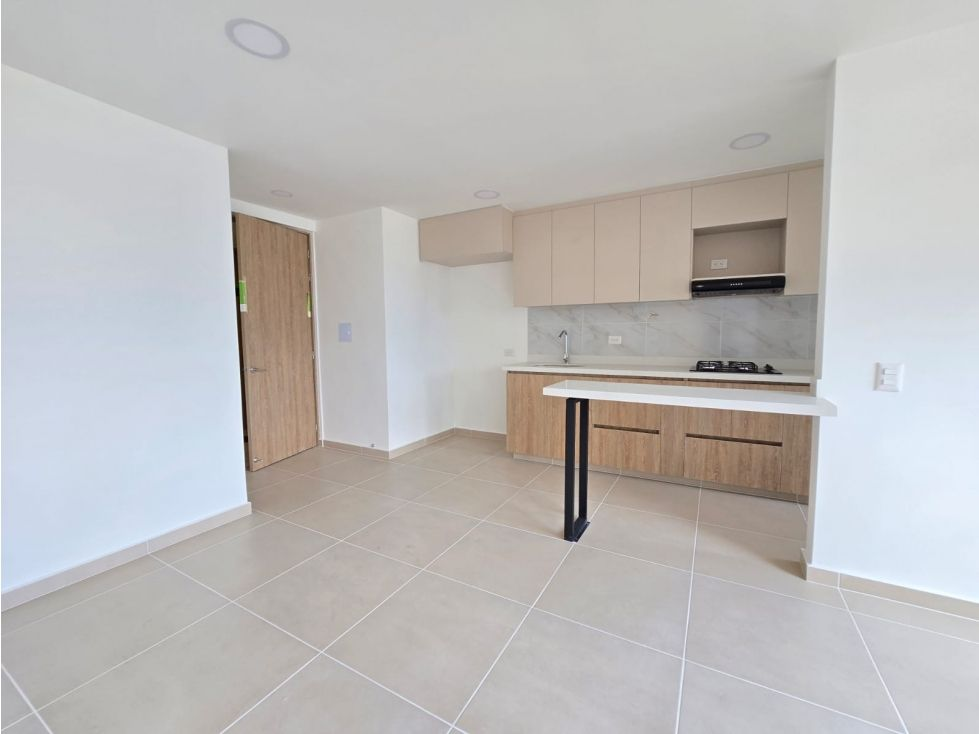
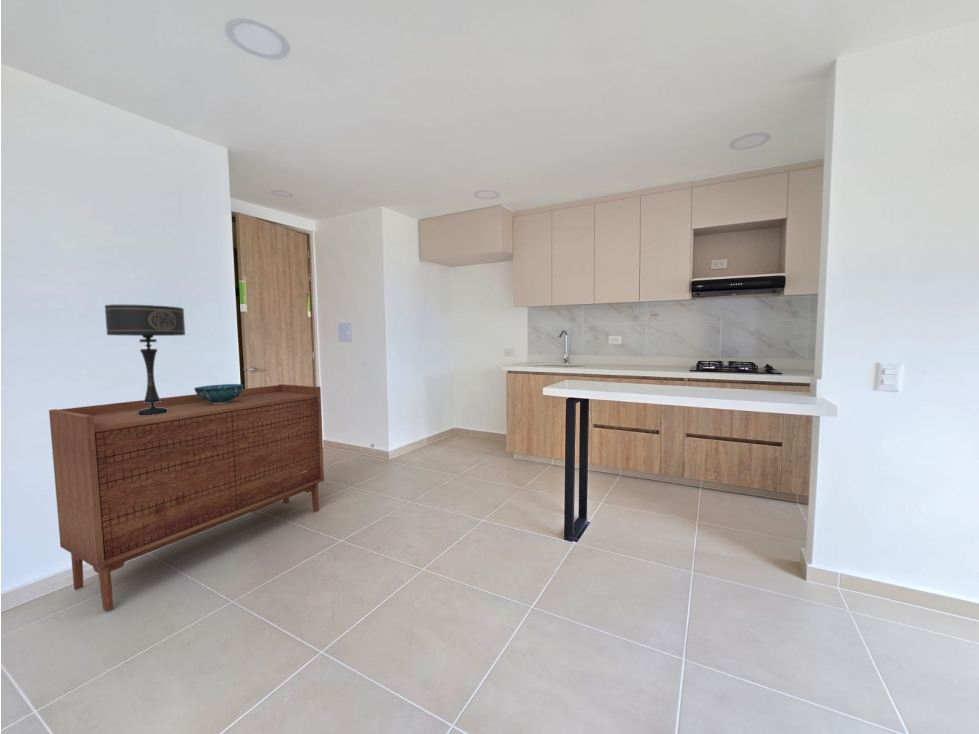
+ sideboard (214, 470)
+ decorative bowl (220, 394)
+ table lamp (149, 360)
